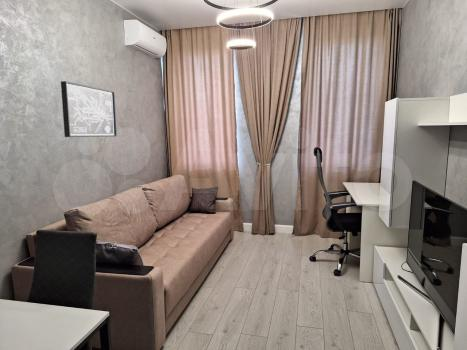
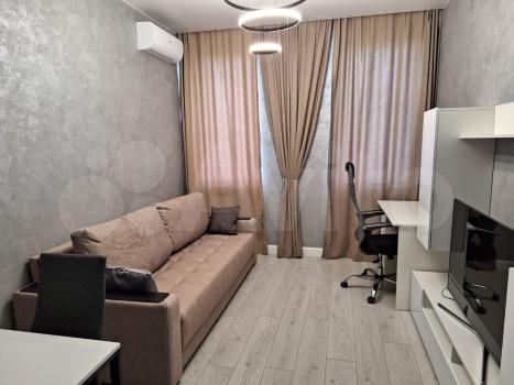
- wall art (92, 112)
